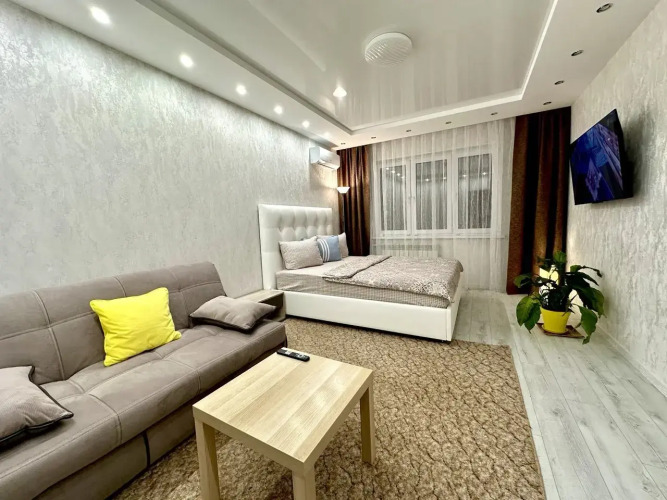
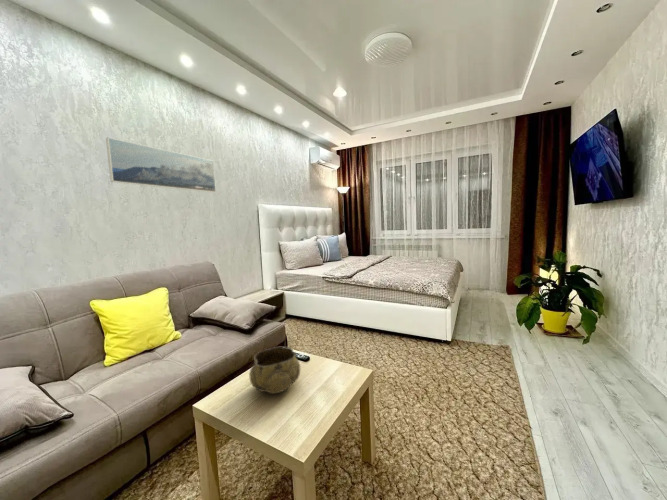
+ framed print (170, 169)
+ decorative bowl (275, 371)
